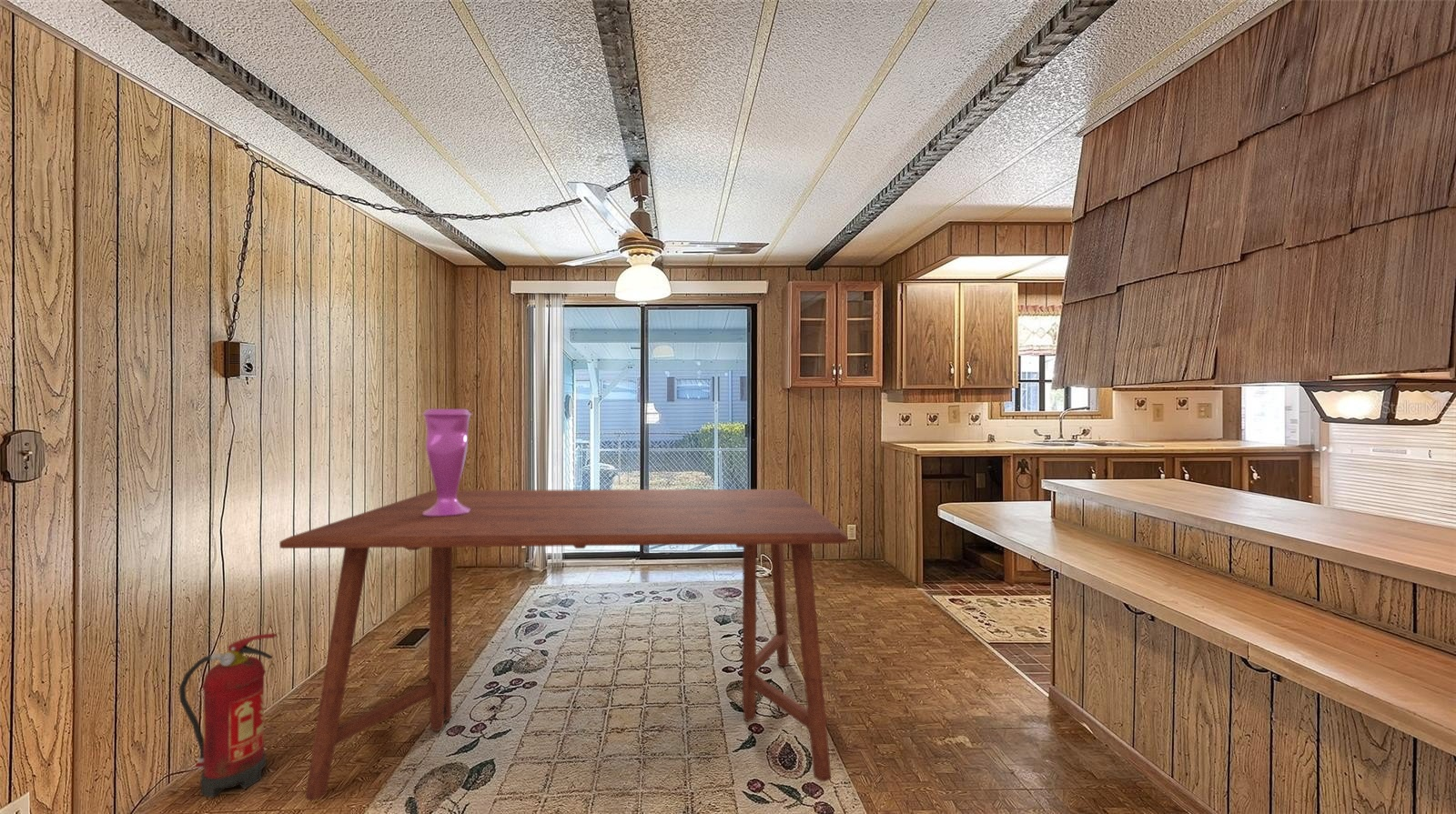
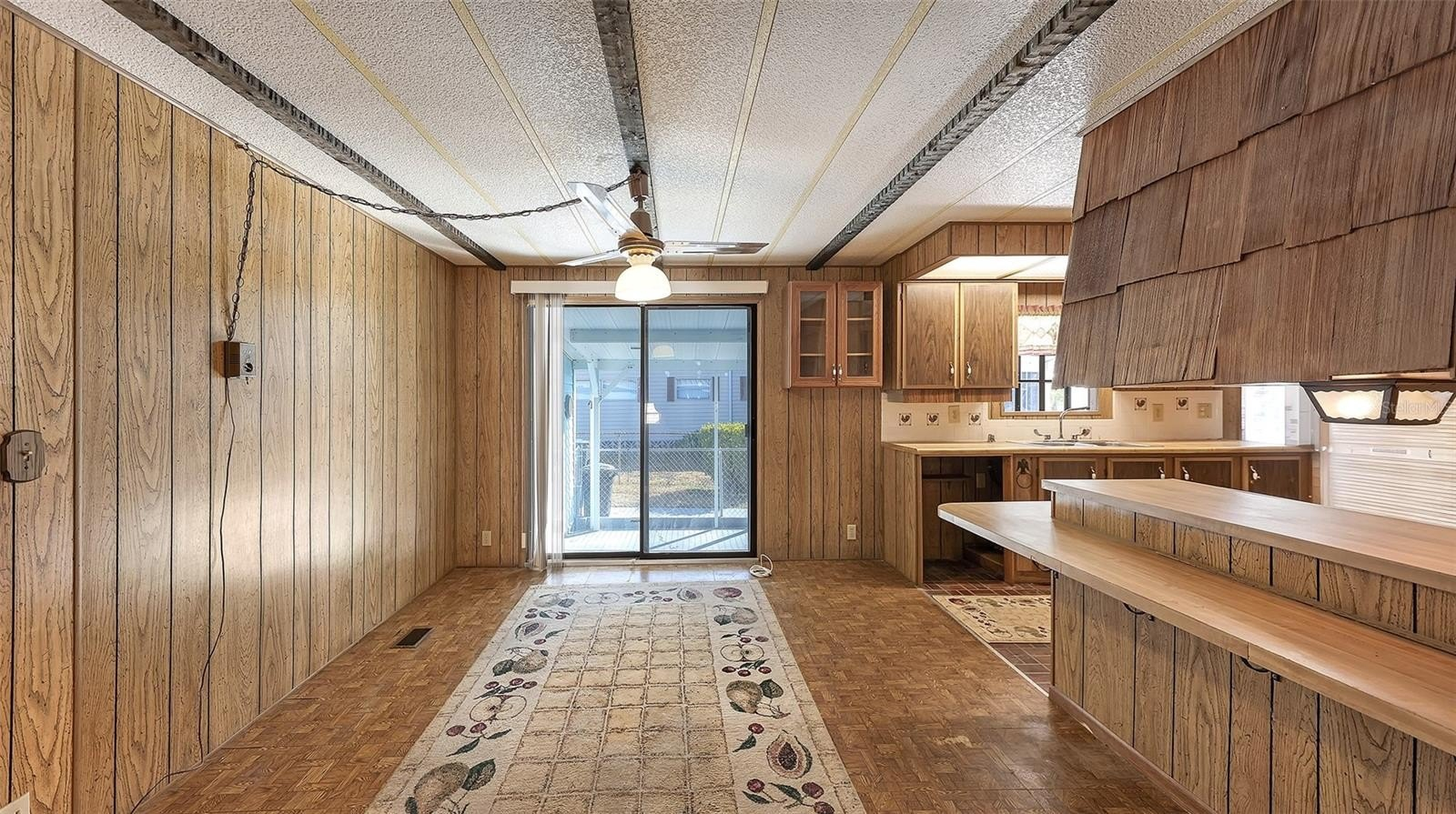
- vase (447, 460)
- dining table (584, 548)
- fire extinguisher (231, 708)
